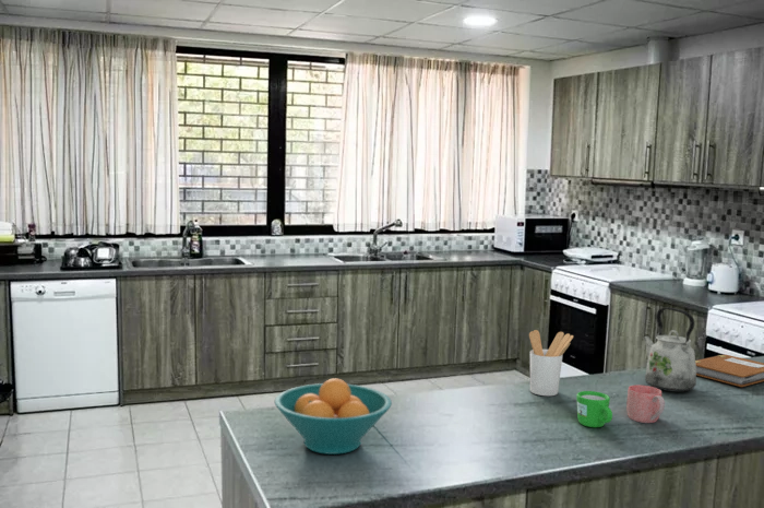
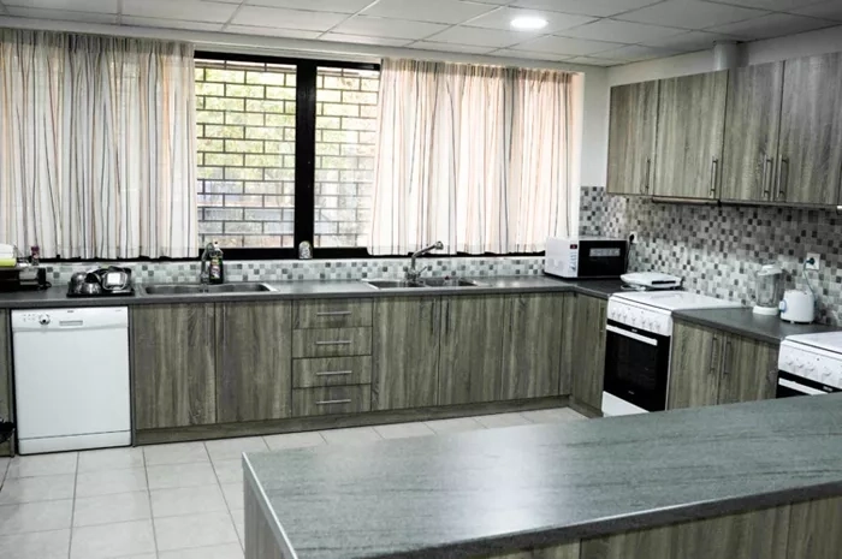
- mug (596, 412)
- utensil holder (551, 362)
- mug (647, 405)
- notebook (731, 368)
- kettle (666, 346)
- fruit bowl (333, 412)
